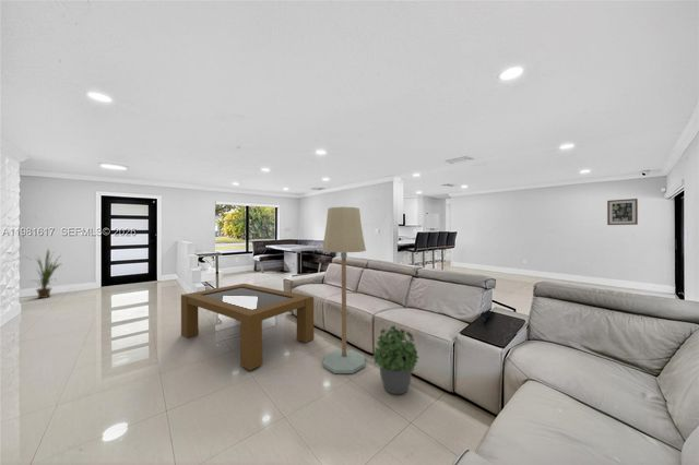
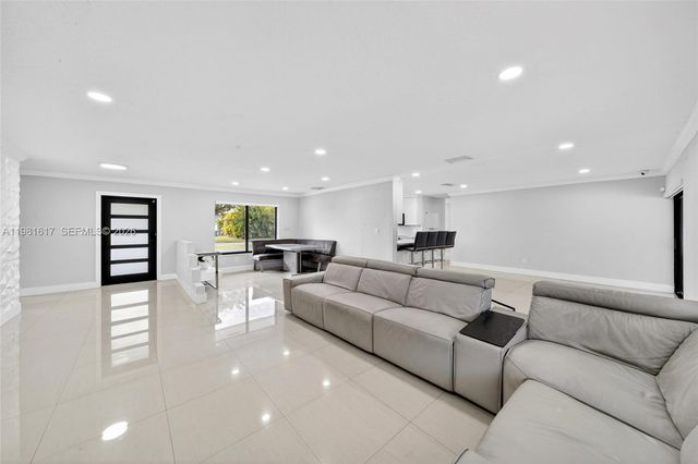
- potted plant (395, 358)
- wall art (621, 212)
- floor lamp (343, 285)
- coffee table (246, 315)
- house plant (43, 273)
